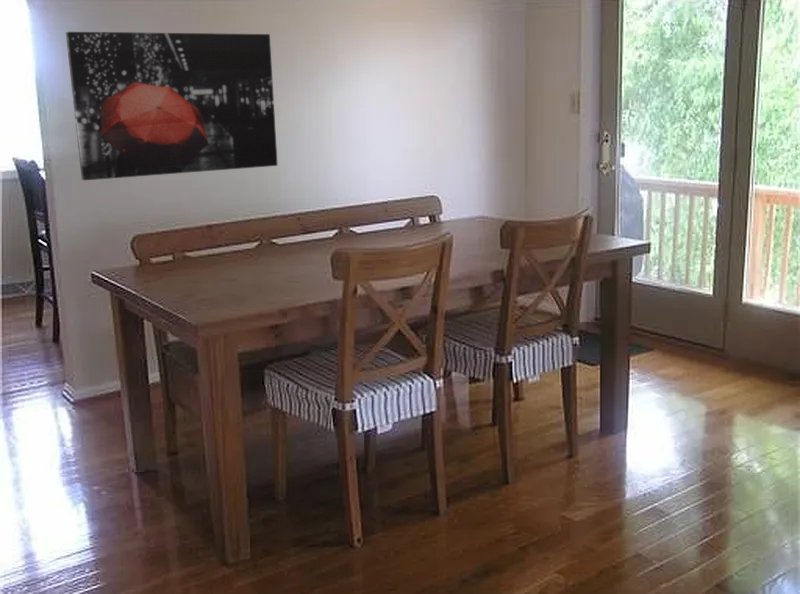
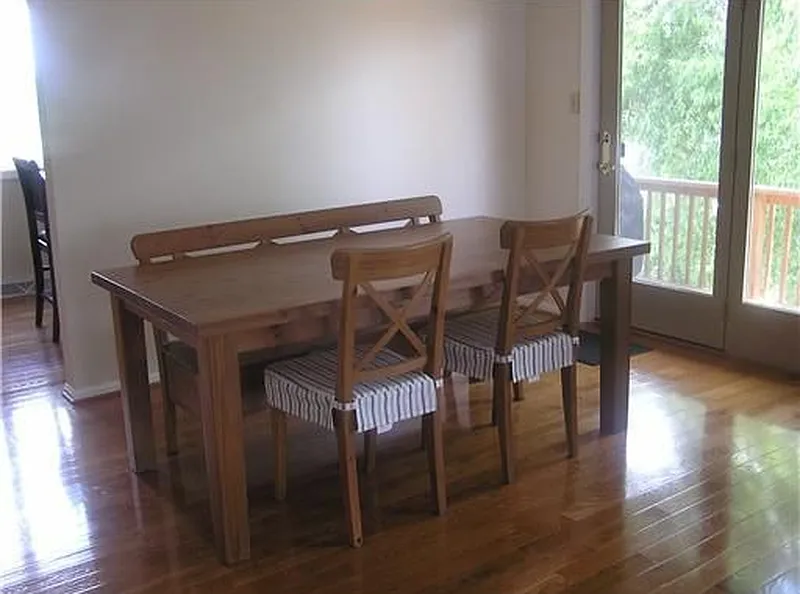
- wall art (179, 104)
